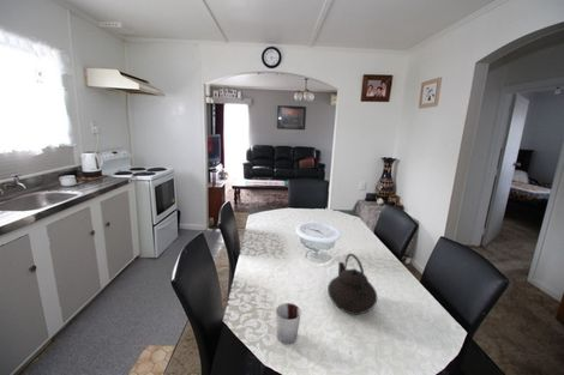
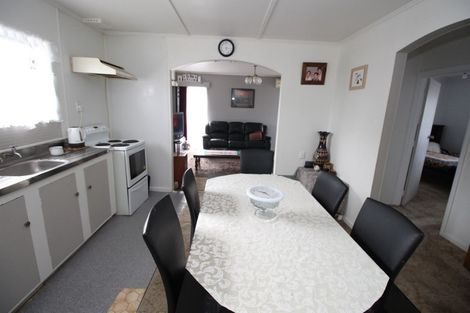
- cup (287, 320)
- teapot (350, 277)
